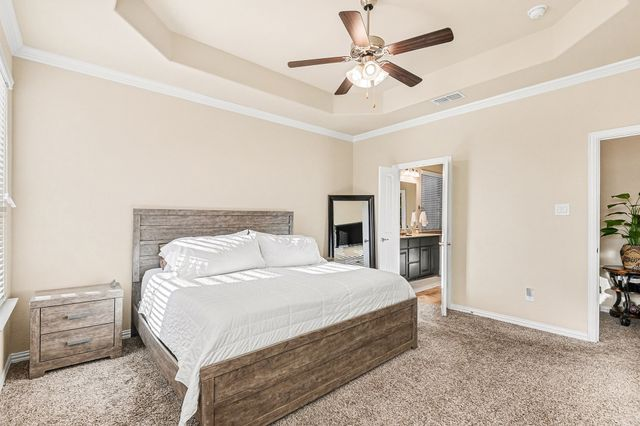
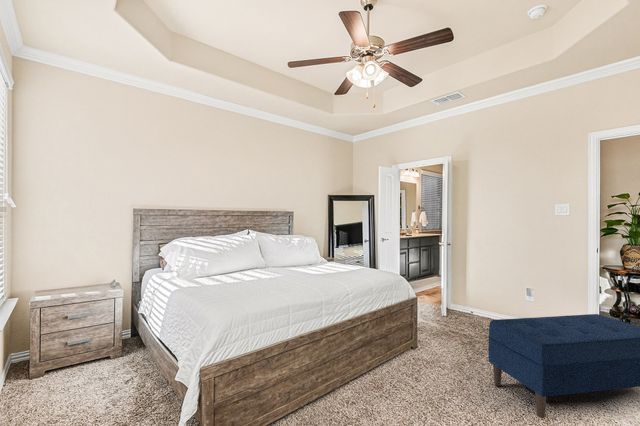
+ bench (573, 360)
